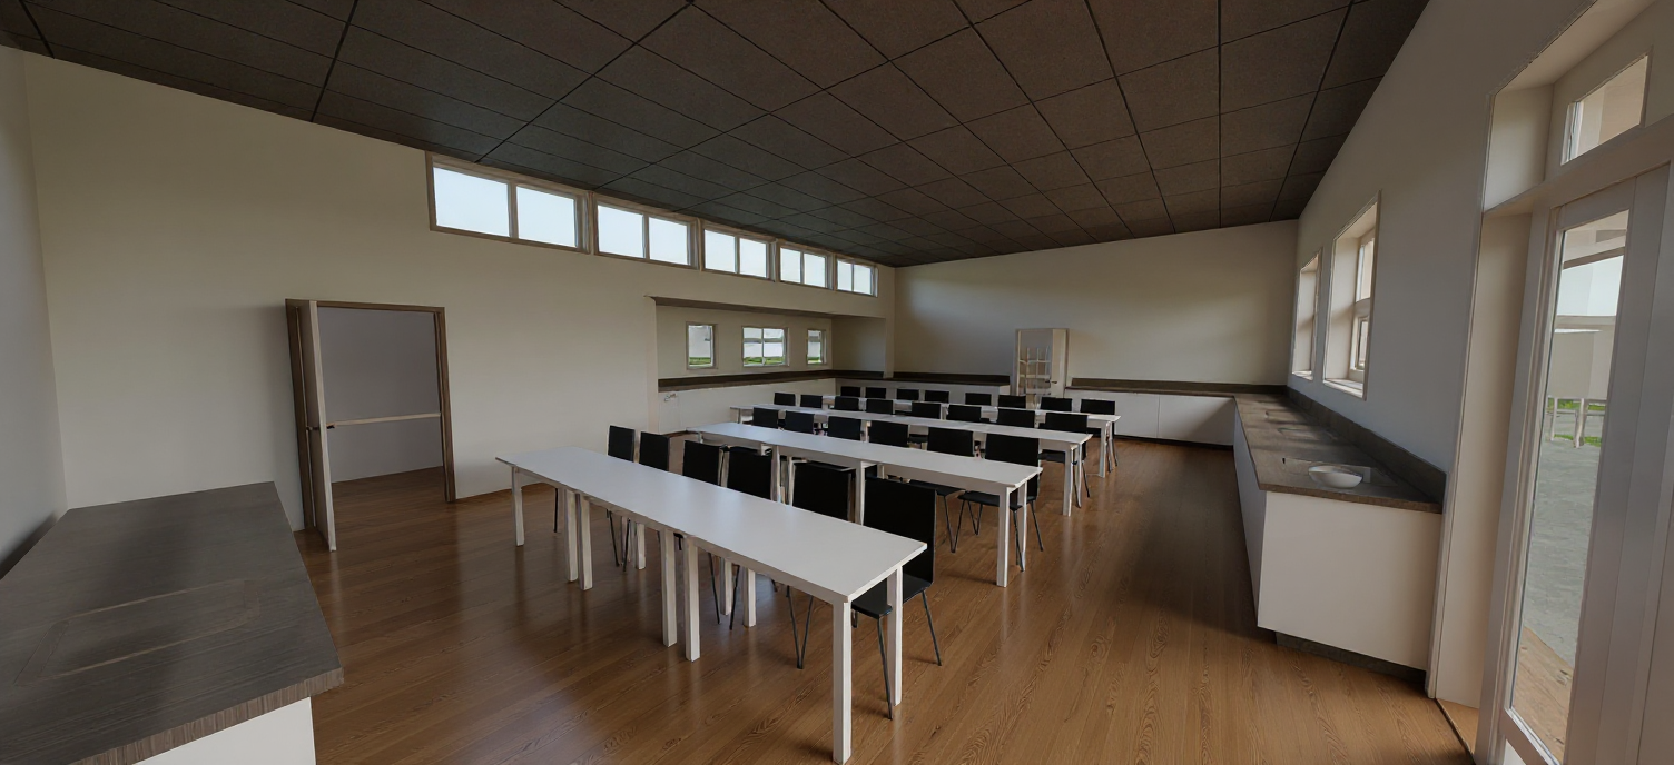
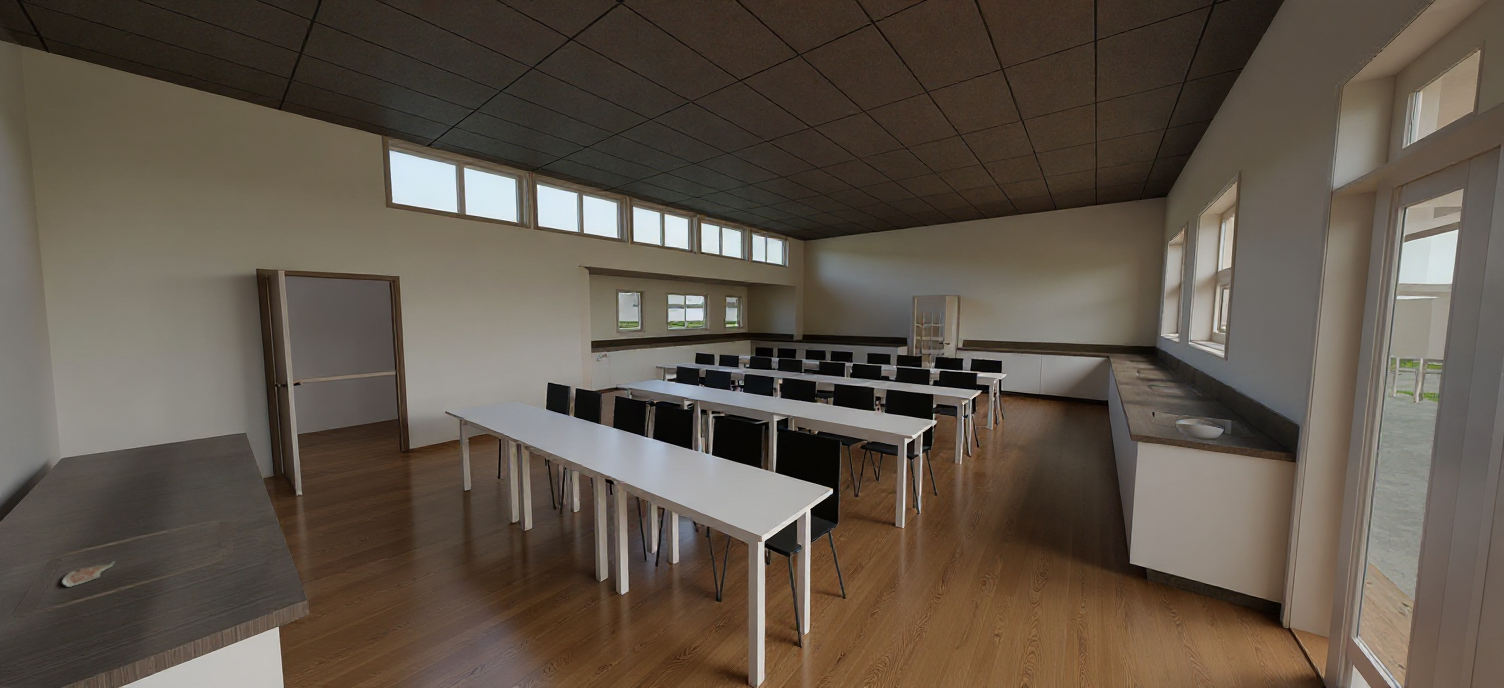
+ paper cup (86, 572)
